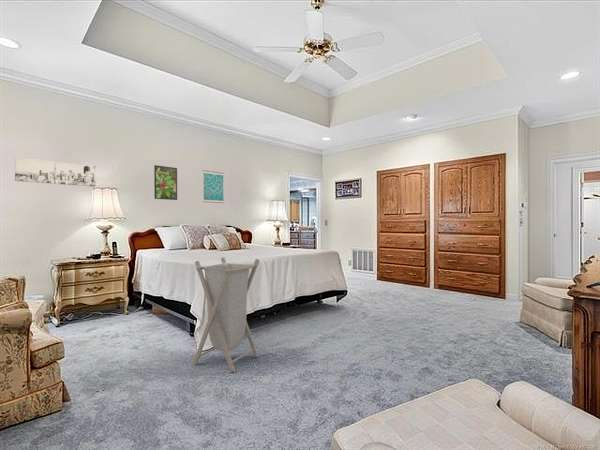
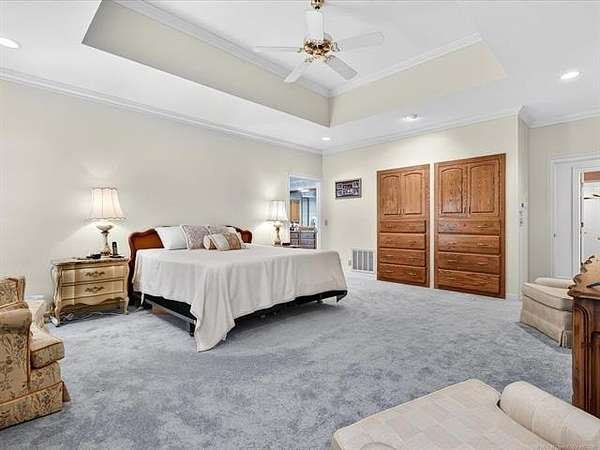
- wall art (57, 173)
- wall art (213, 187)
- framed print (166, 183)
- laundry hamper (227, 310)
